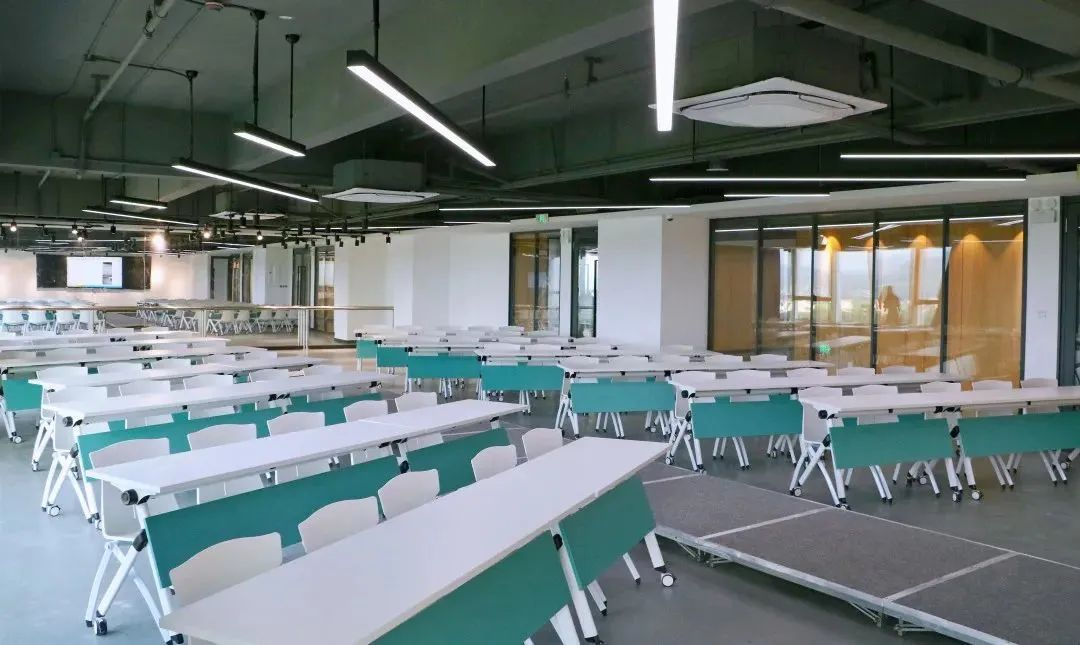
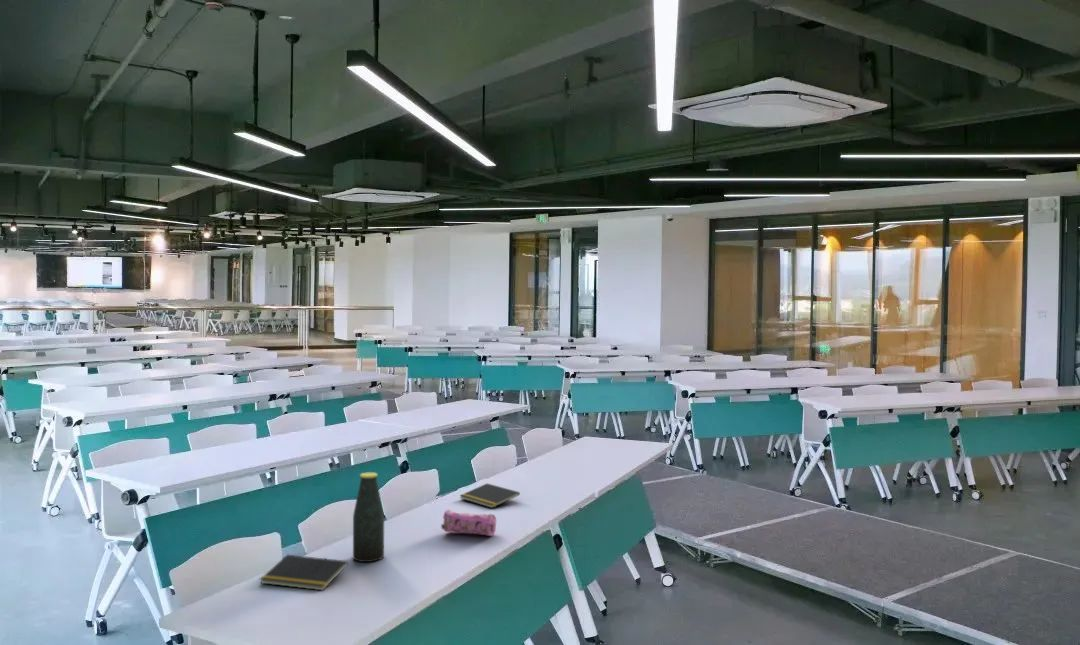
+ notepad (489, 495)
+ notepad (304, 571)
+ pencil case (469, 522)
+ bottle (368, 515)
